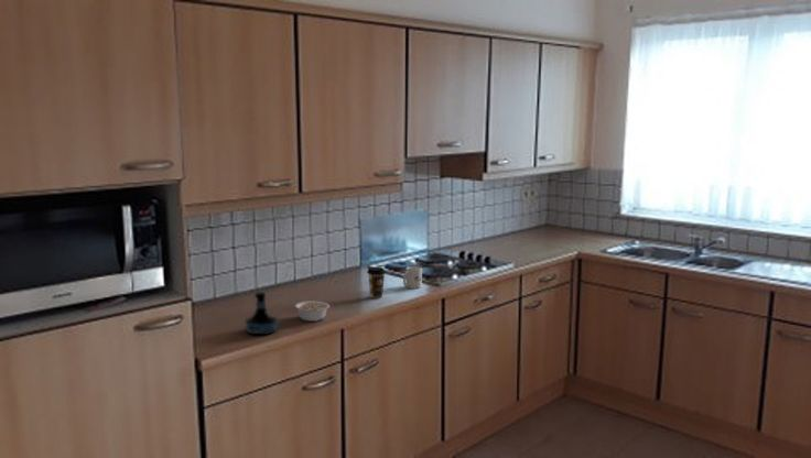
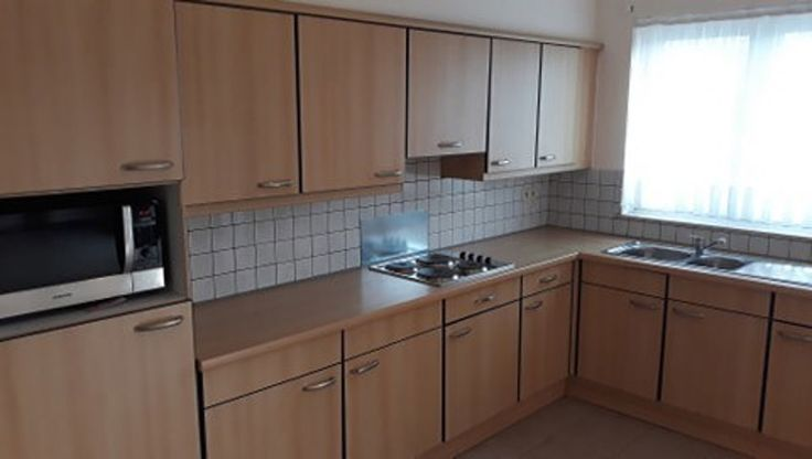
- legume (313, 310)
- coffee cup (376, 282)
- tequila bottle (261, 312)
- mug (411, 277)
